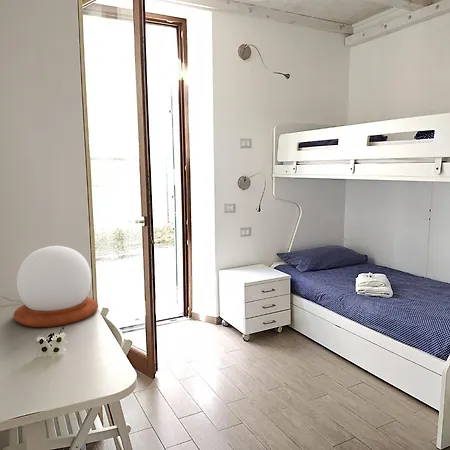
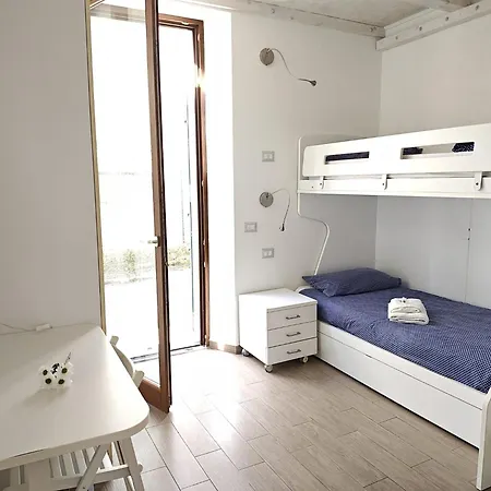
- snow globe (55, 280)
